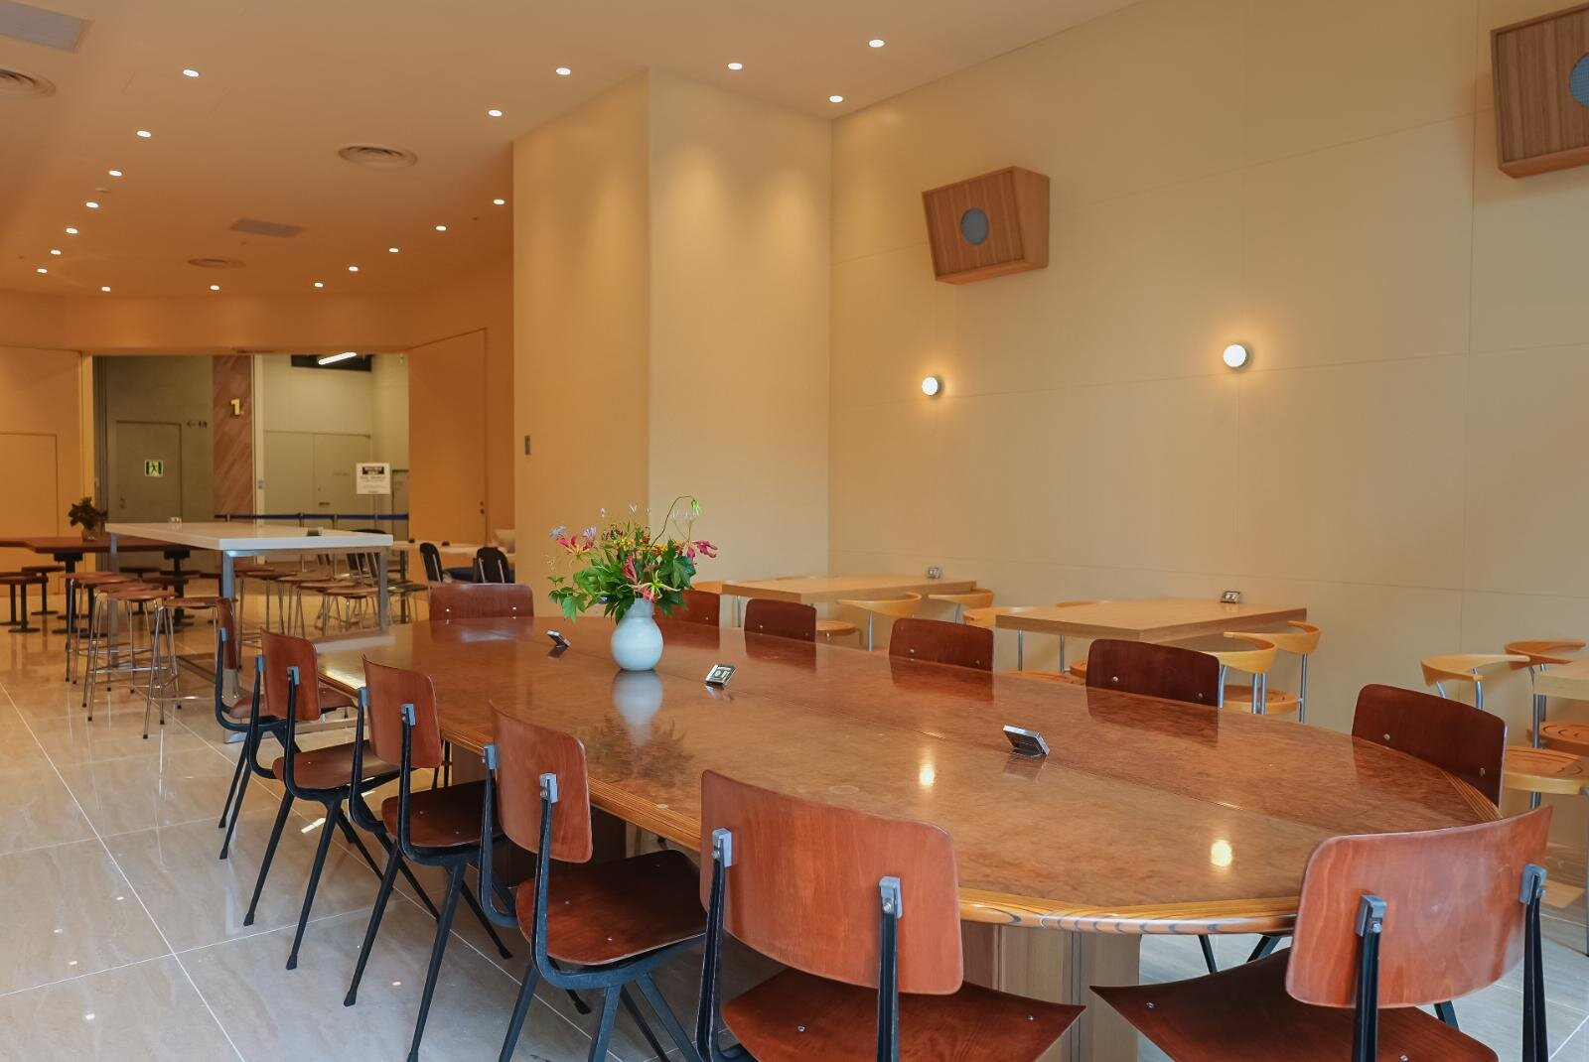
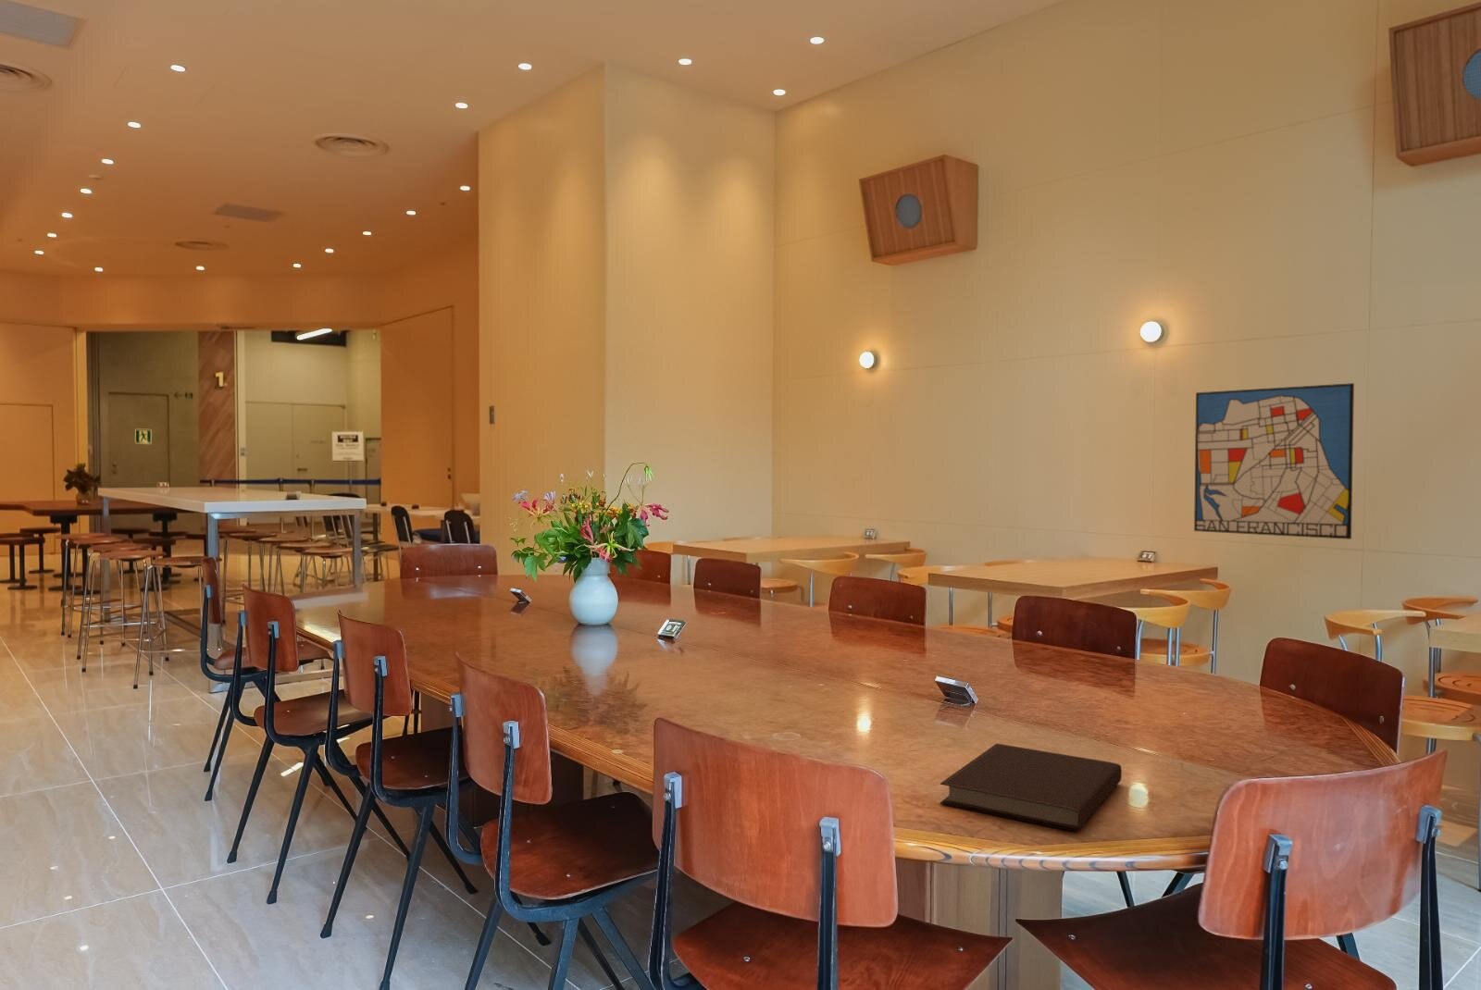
+ notebook (1033, 782)
+ wall art (1269, 462)
